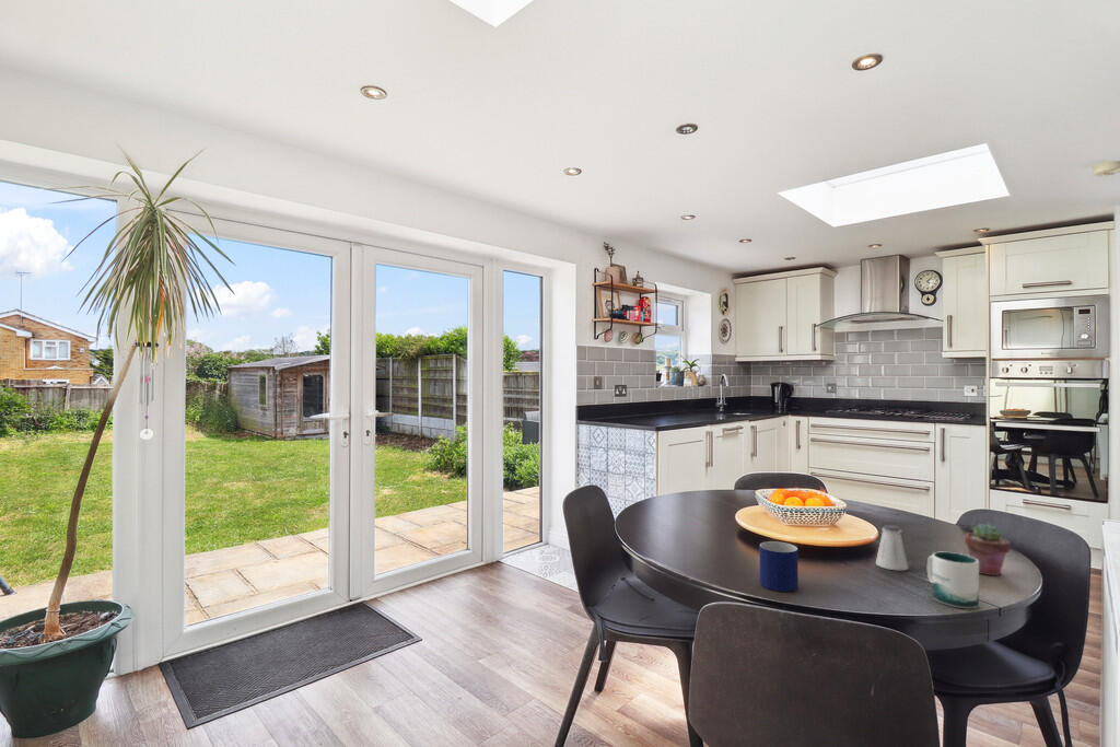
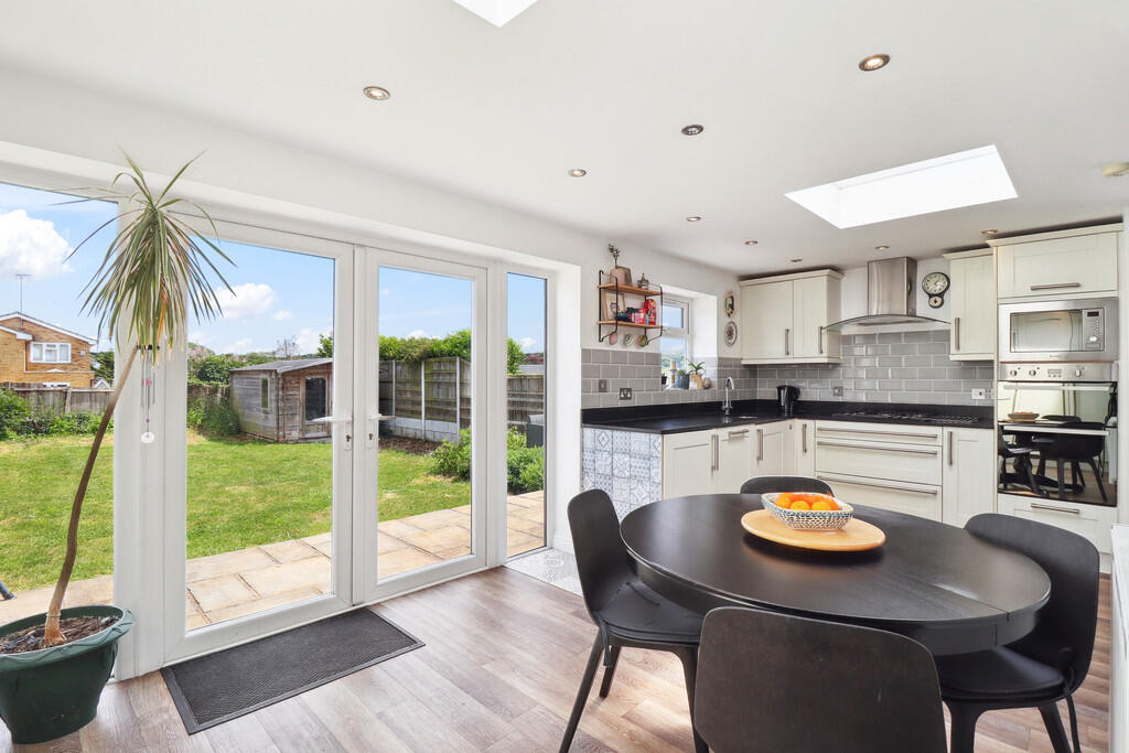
- potted succulent (987, 547)
- mug (774, 562)
- saltshaker (891, 546)
- mug (948, 575)
